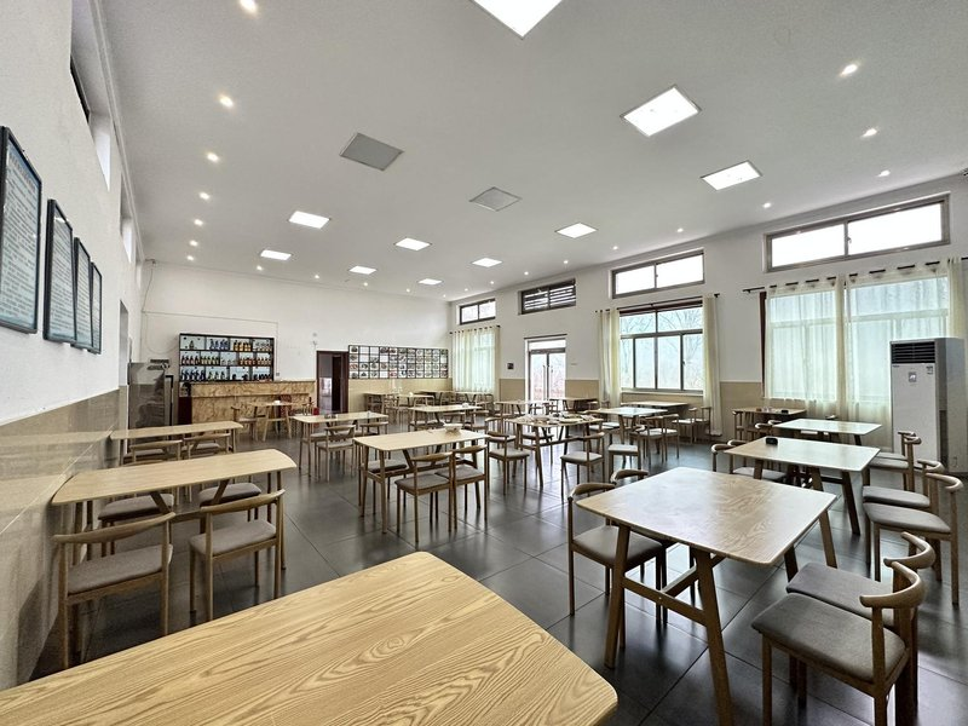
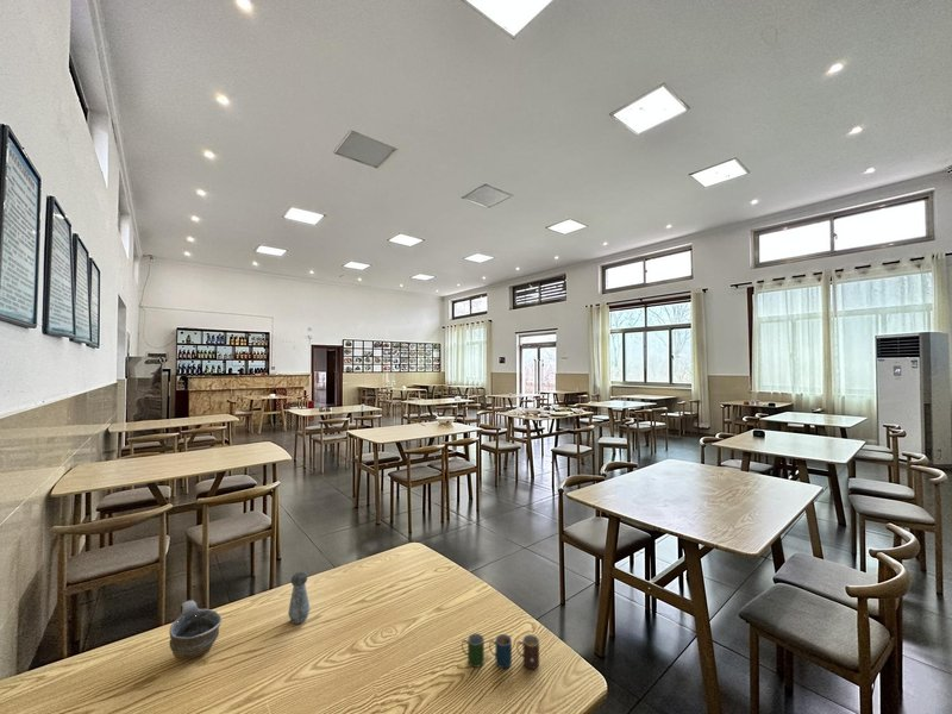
+ cup (500, 643)
+ cup (196, 628)
+ salt shaker (299, 596)
